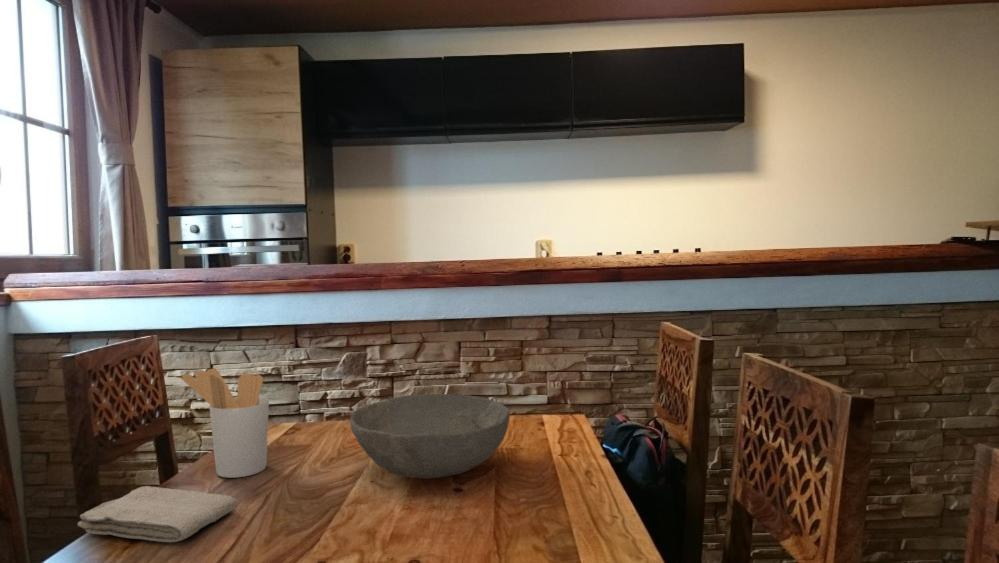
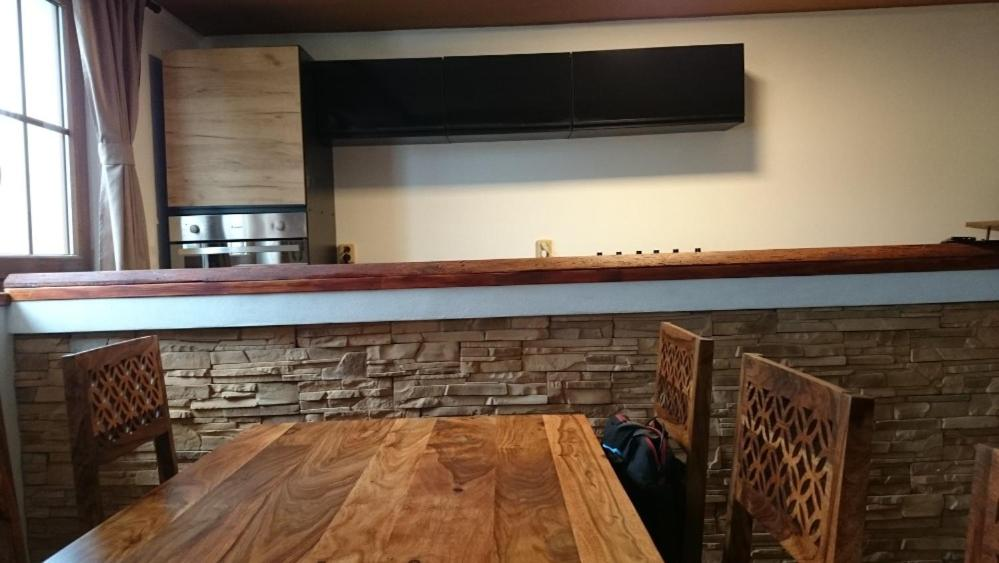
- bowl (431, 439)
- washcloth (159, 510)
- utensil holder (227, 418)
